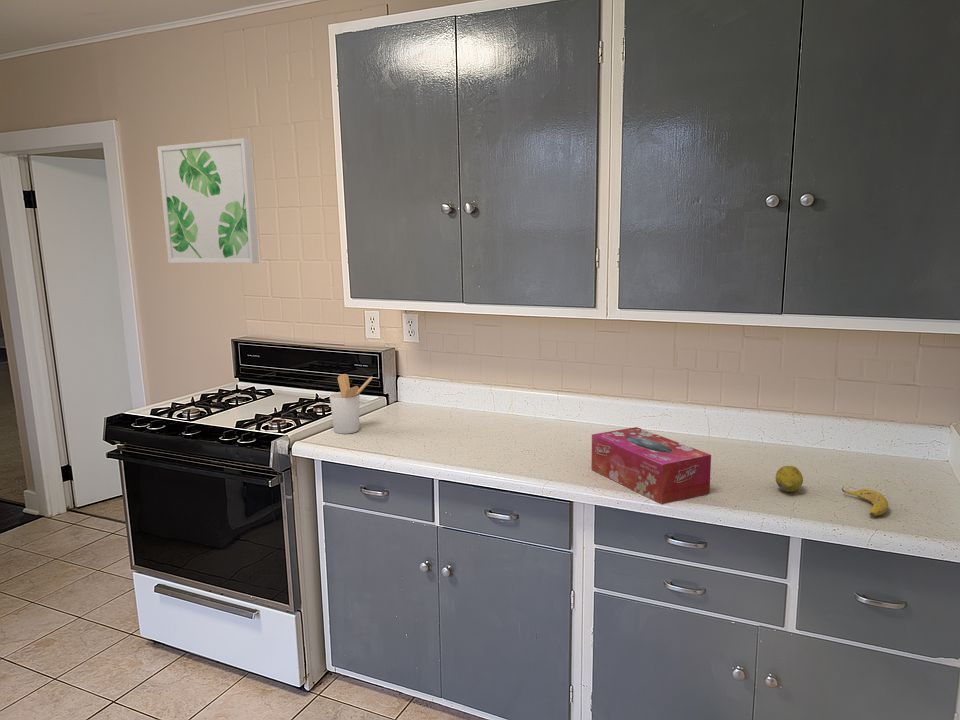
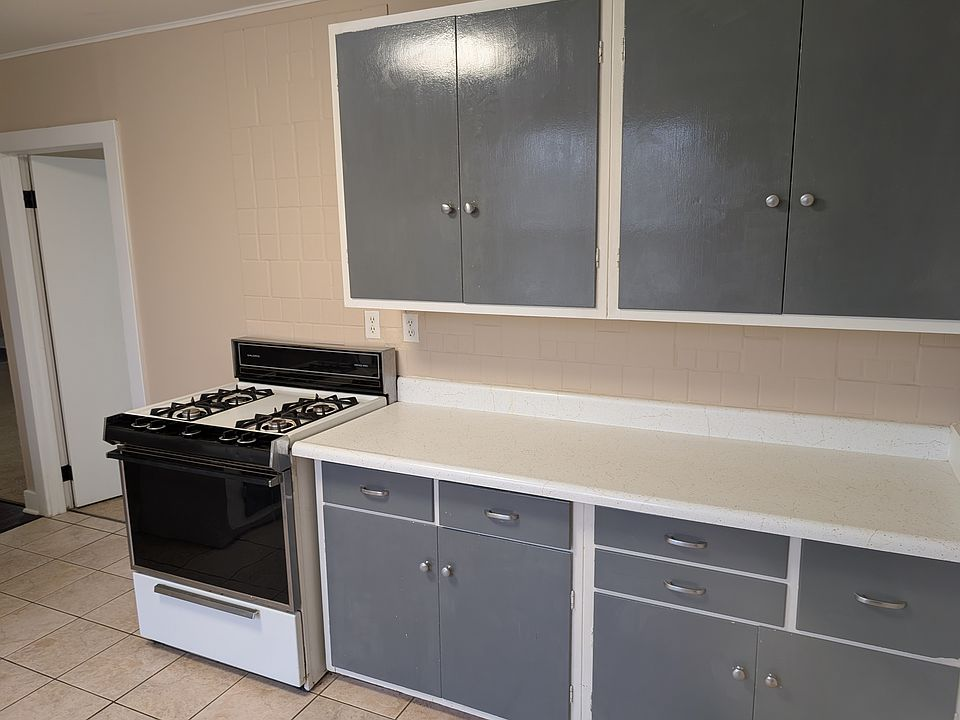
- tissue box (647, 462)
- wall art (207, 203)
- utensil holder (353, 403)
- fruit (789, 479)
- banana (865, 499)
